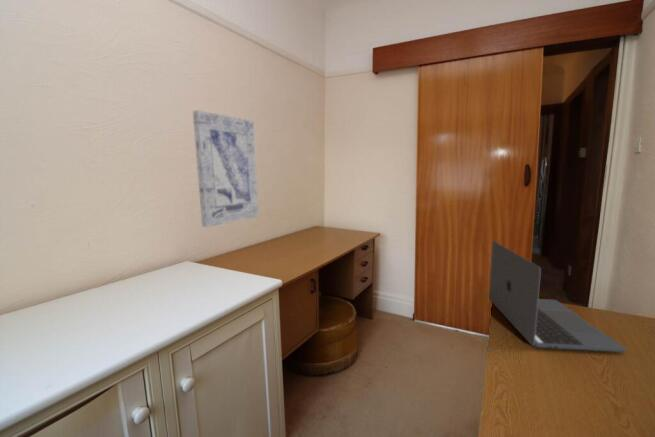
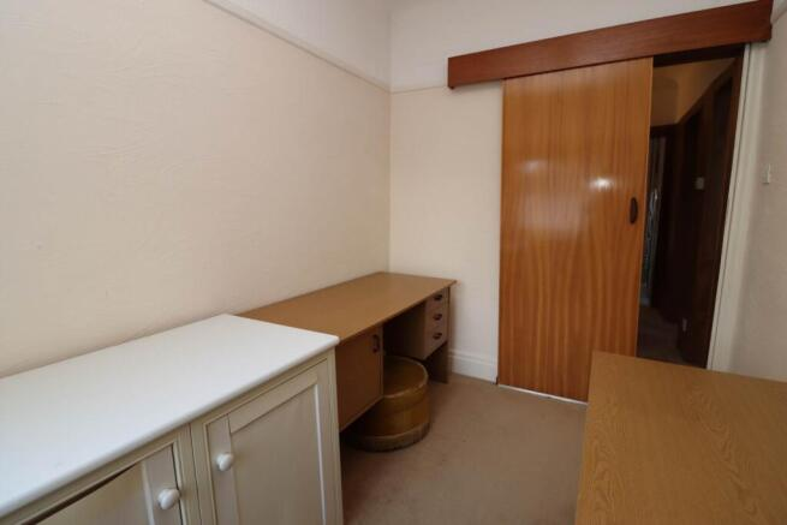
- wall art (229, 170)
- laptop (539, 286)
